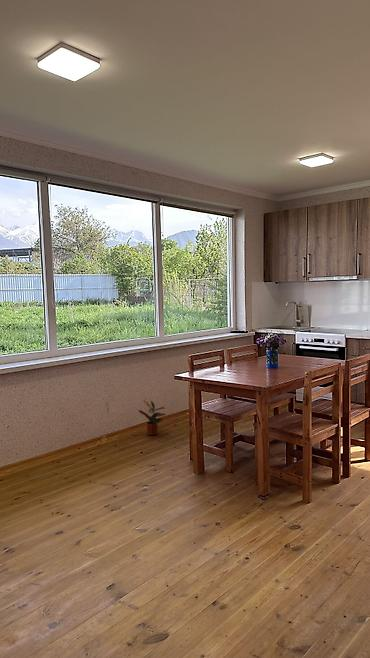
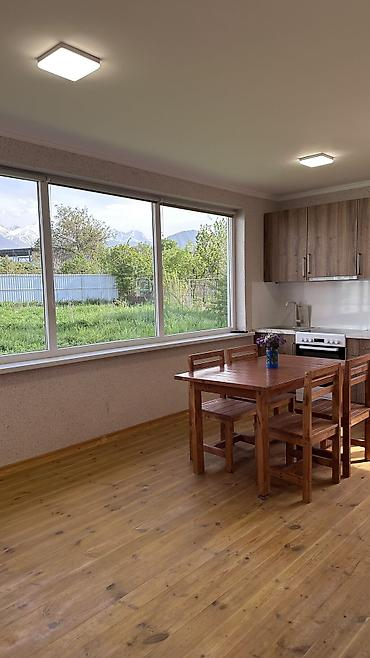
- potted plant (154, 417)
